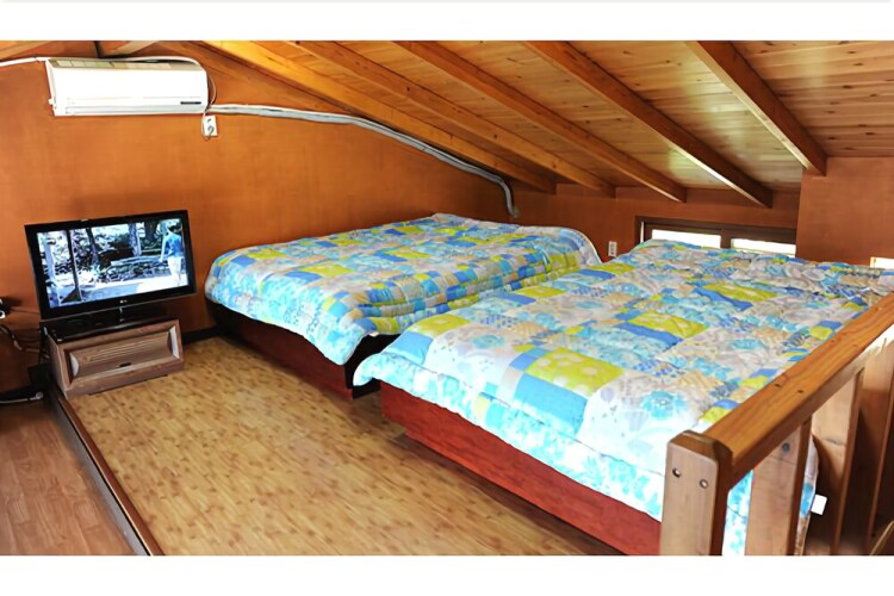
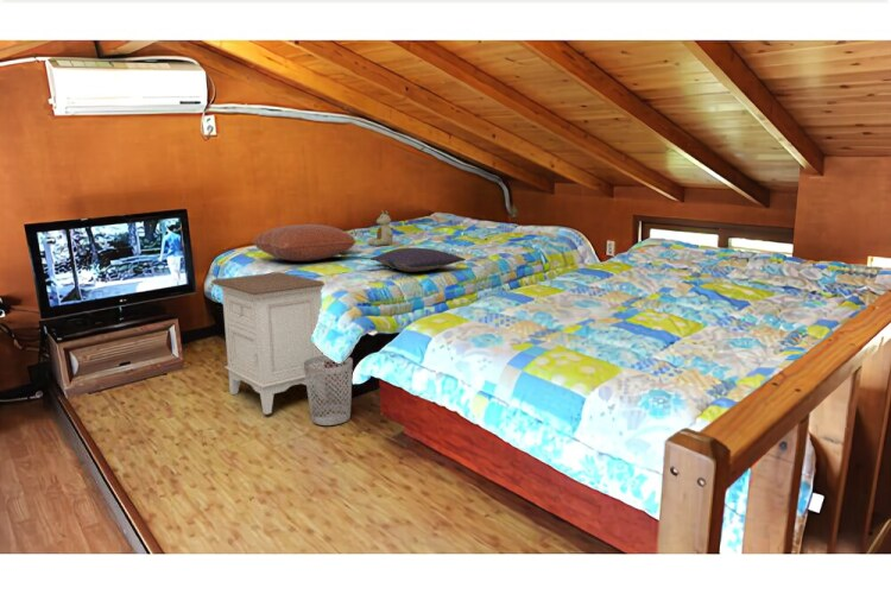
+ wastebasket (329, 390)
+ pillow (303, 242)
+ stuffed bear (380, 228)
+ pillow (417, 259)
+ nightstand (270, 339)
